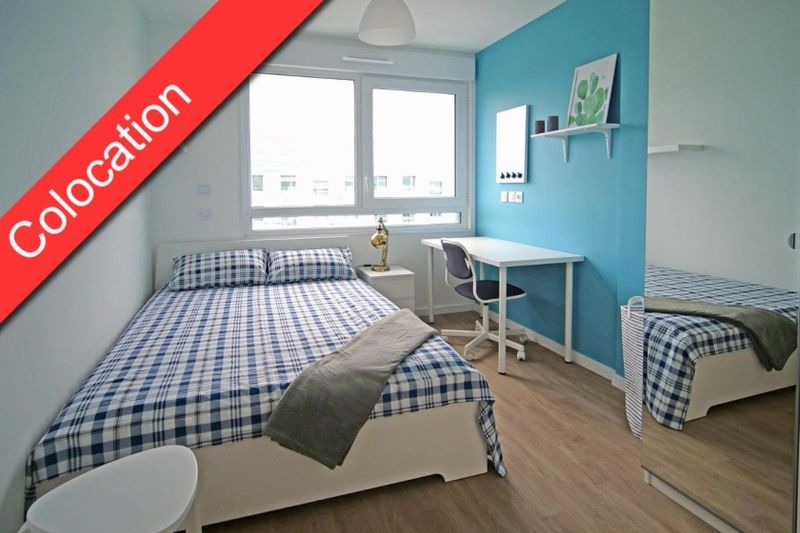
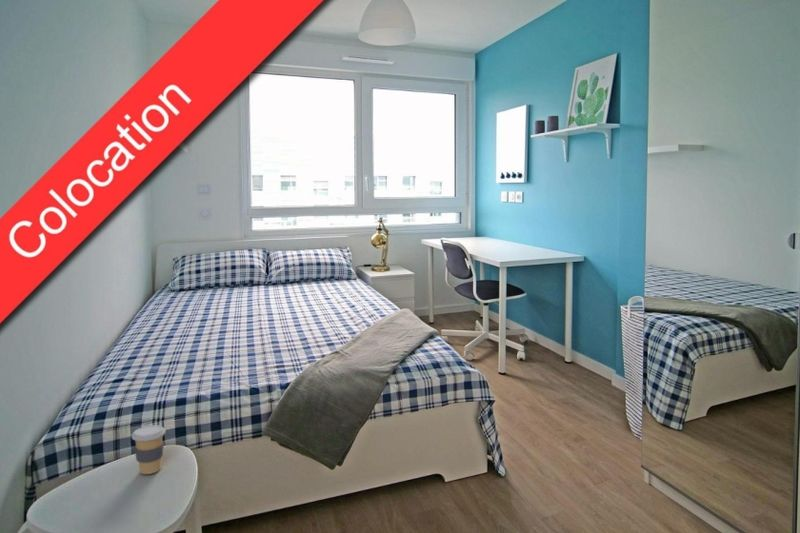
+ coffee cup (149, 450)
